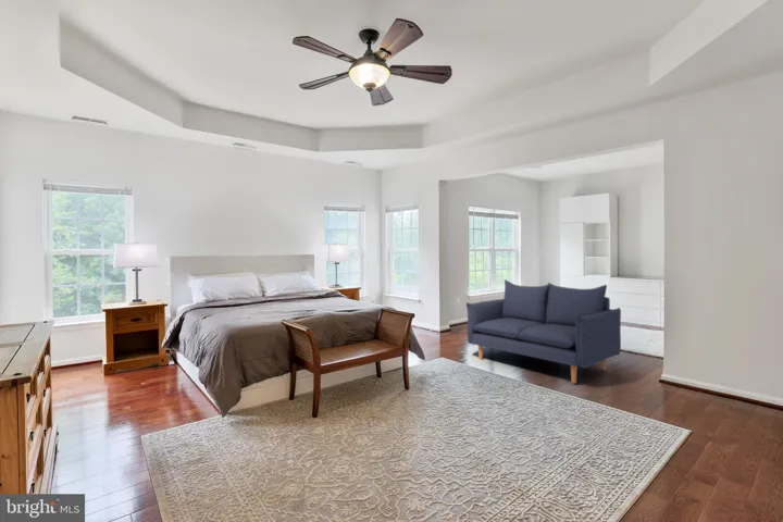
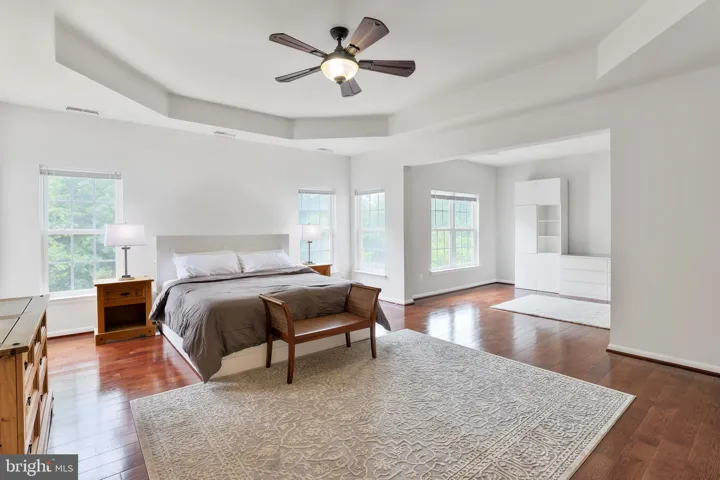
- sofa (537, 323)
